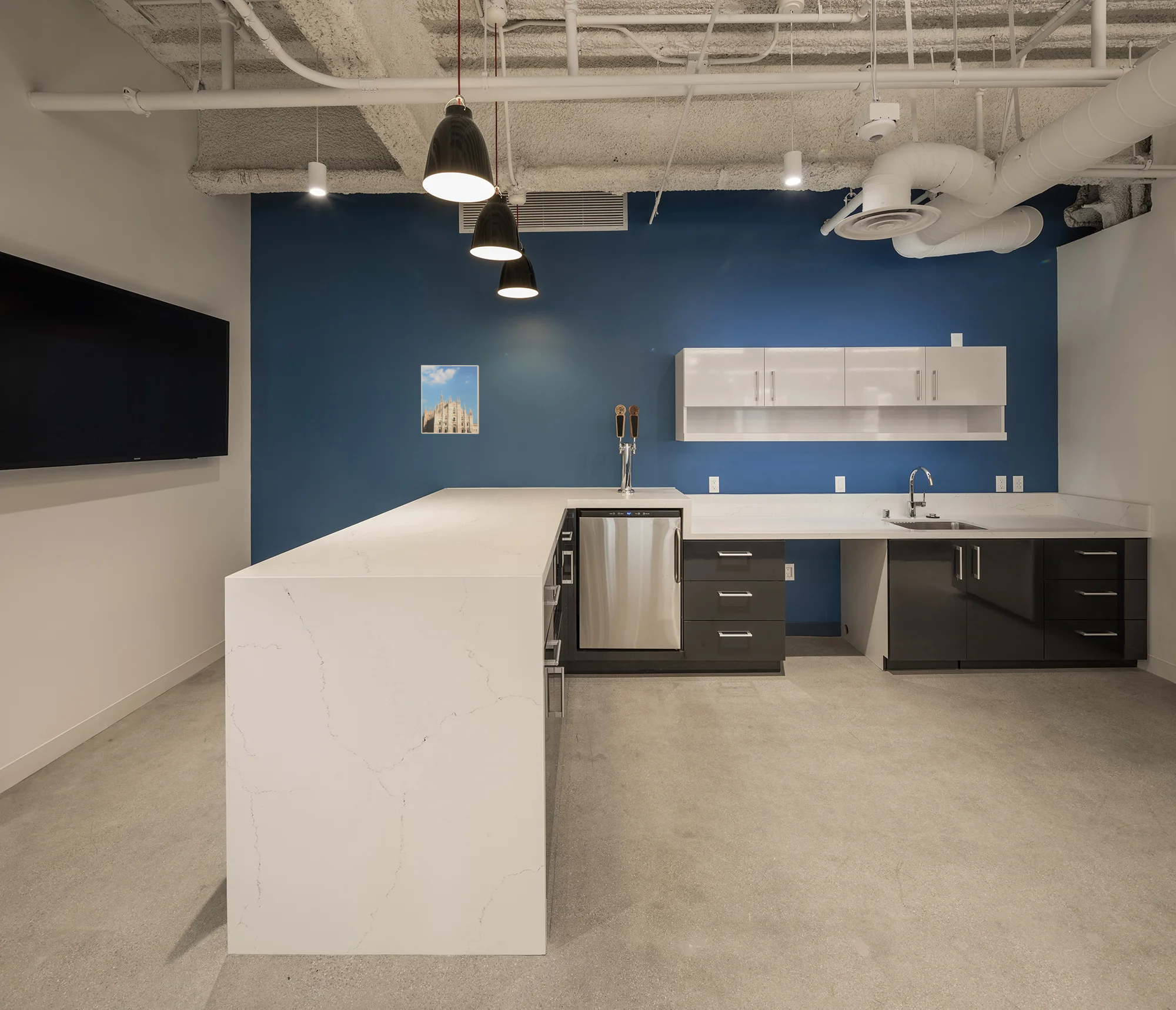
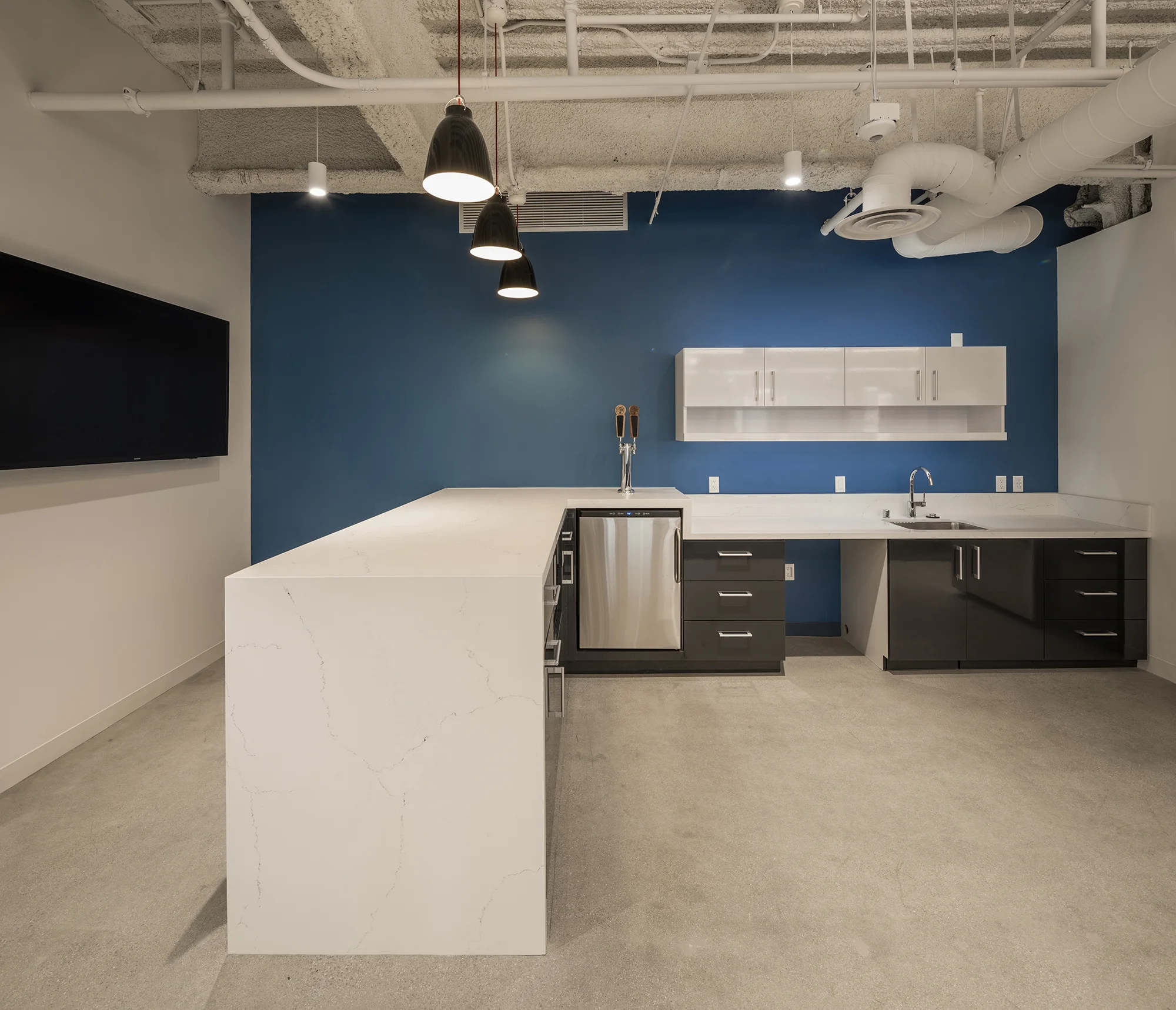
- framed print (450, 400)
